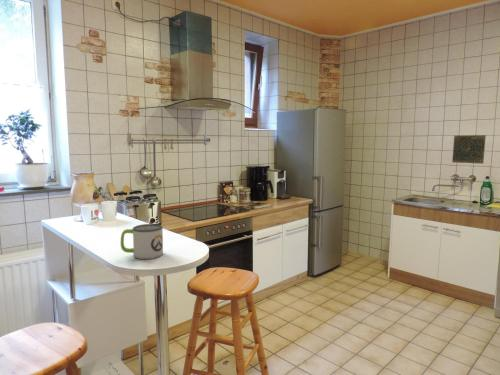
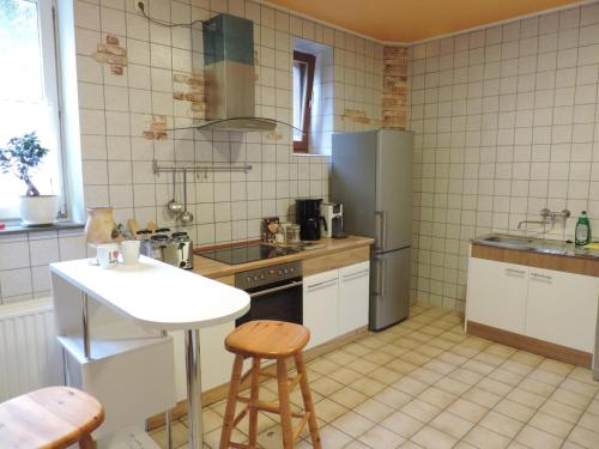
- decorative tile (468, 149)
- mug (142, 241)
